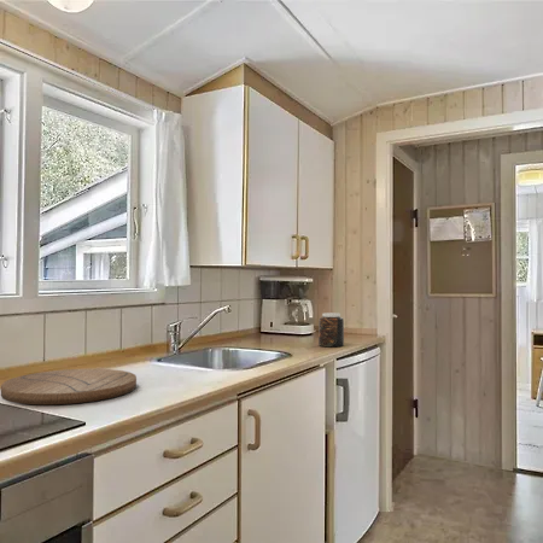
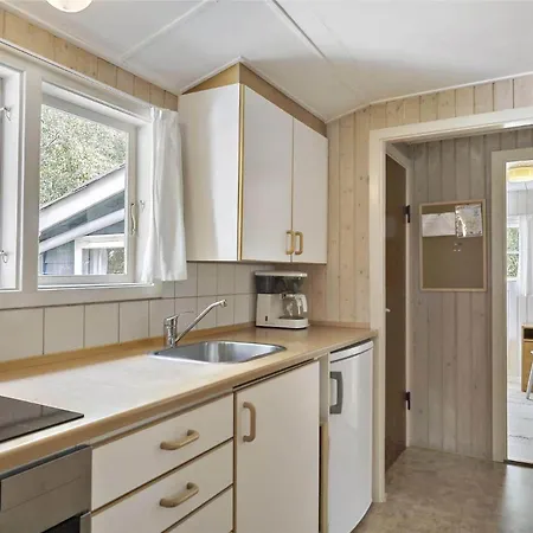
- cutting board (71, 384)
- jar (331, 328)
